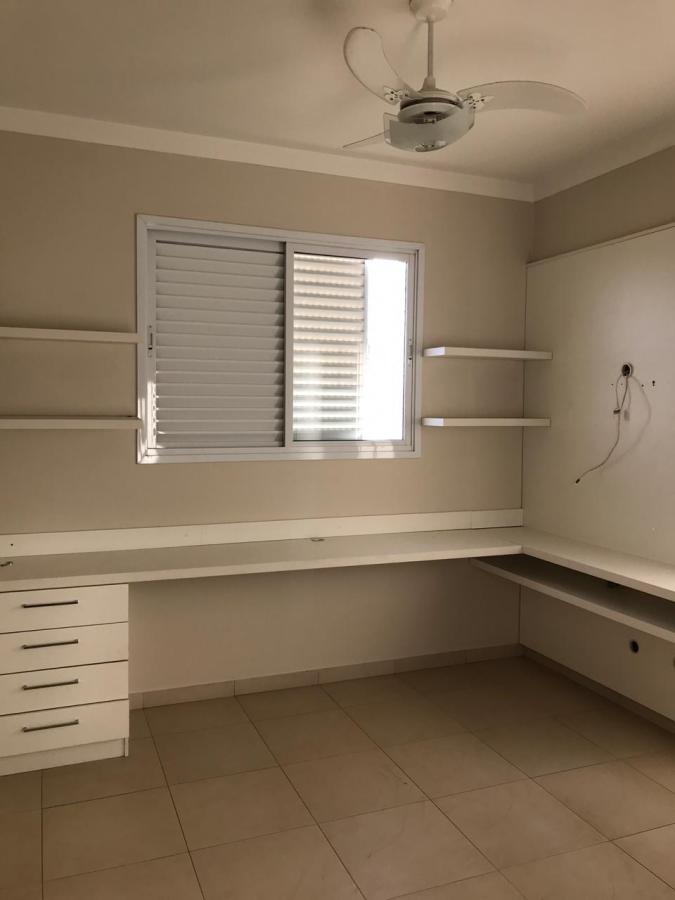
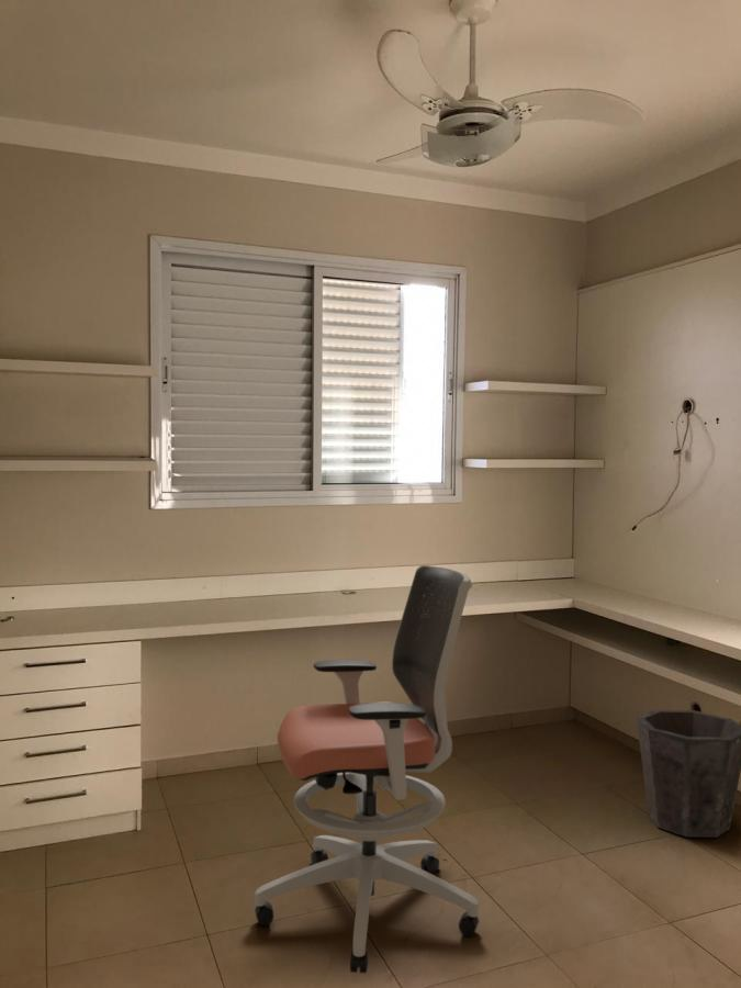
+ waste bin (689, 773)
+ office chair (361, 742)
